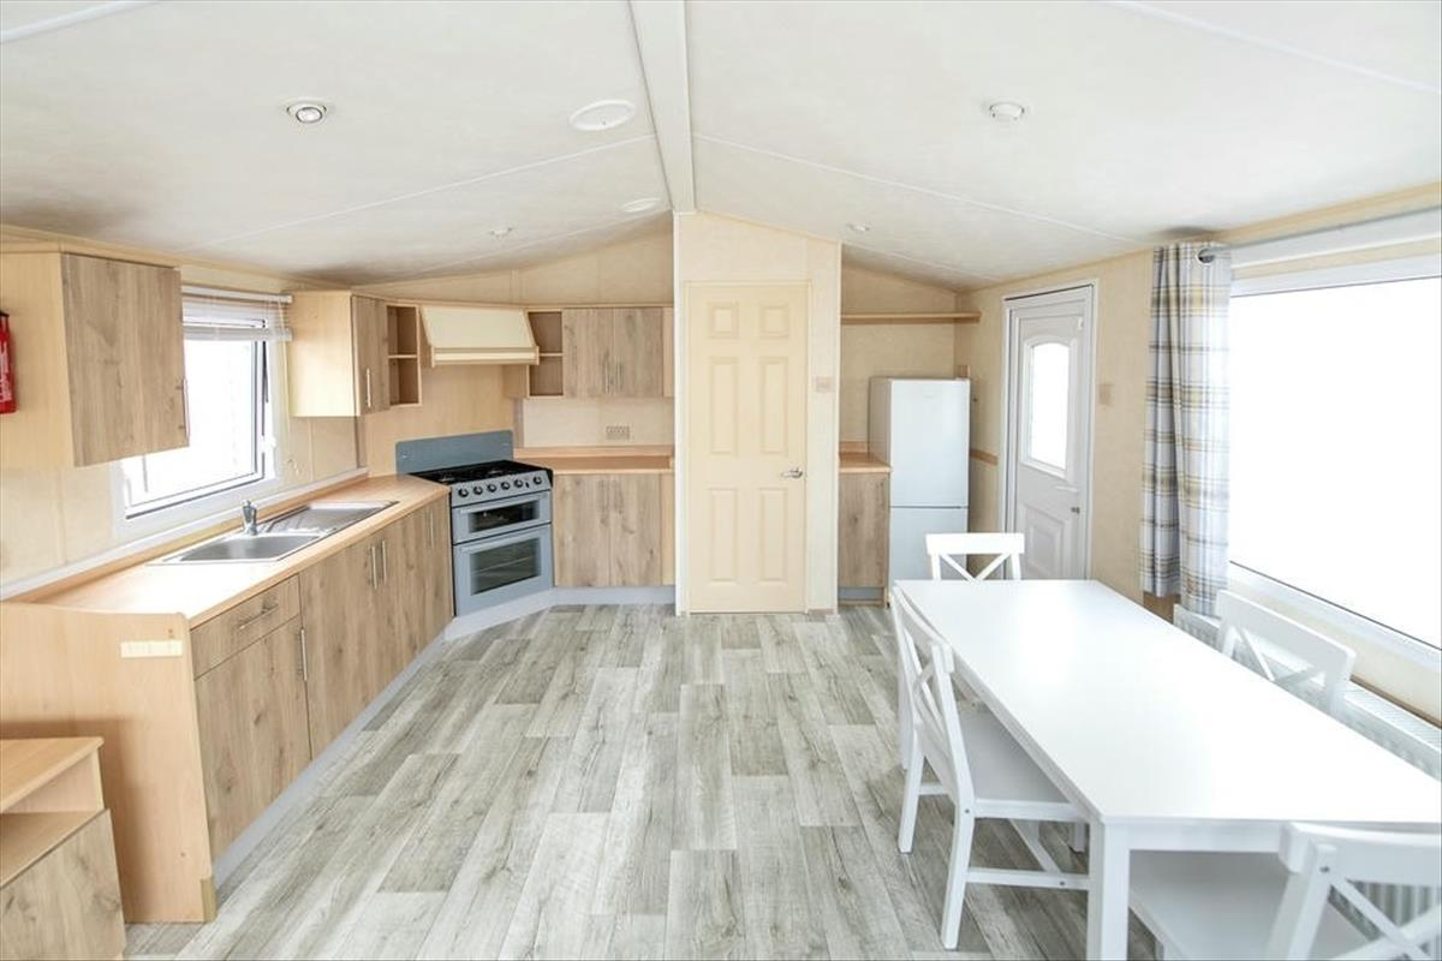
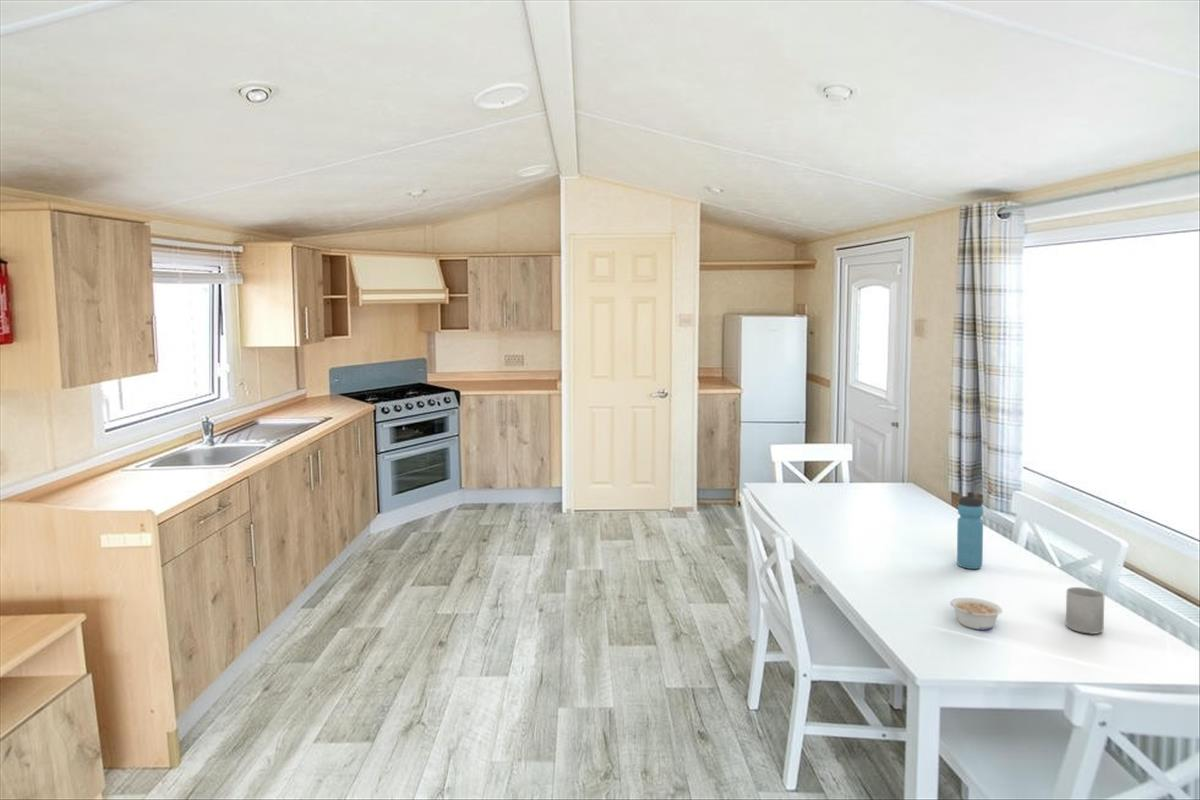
+ legume (976, 613)
+ water bottle (970, 529)
+ mug (1080, 607)
